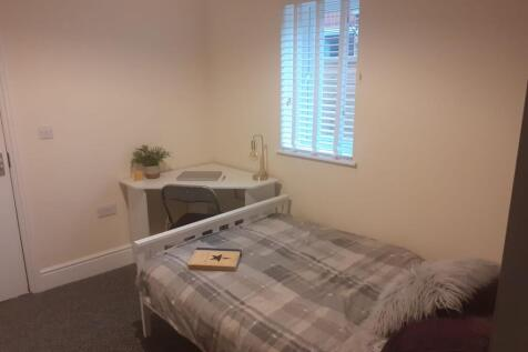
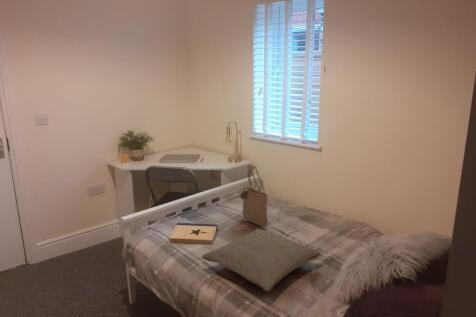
+ pillow (261, 255)
+ tote bag (254, 195)
